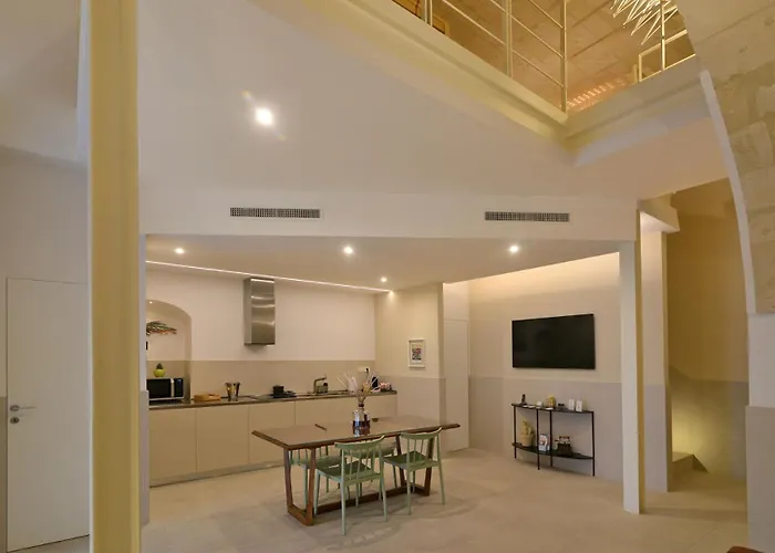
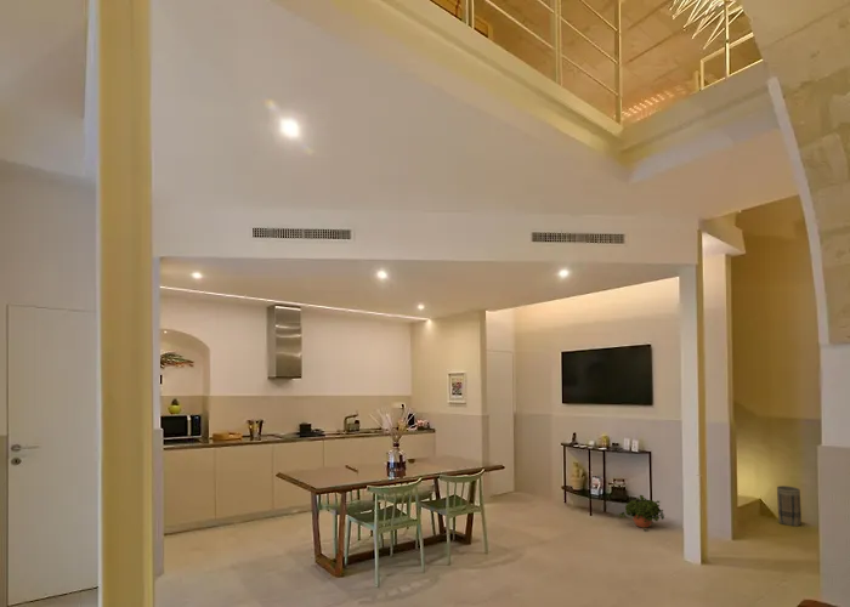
+ potted plant (642, 511)
+ basket (788, 505)
